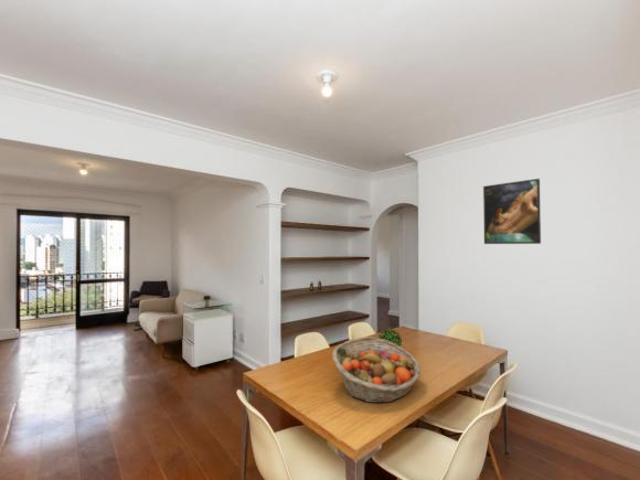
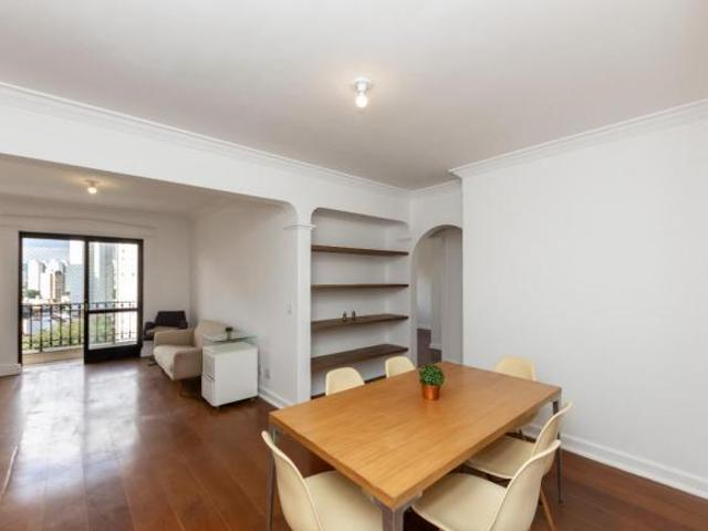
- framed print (510, 213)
- fruit basket (376, 367)
